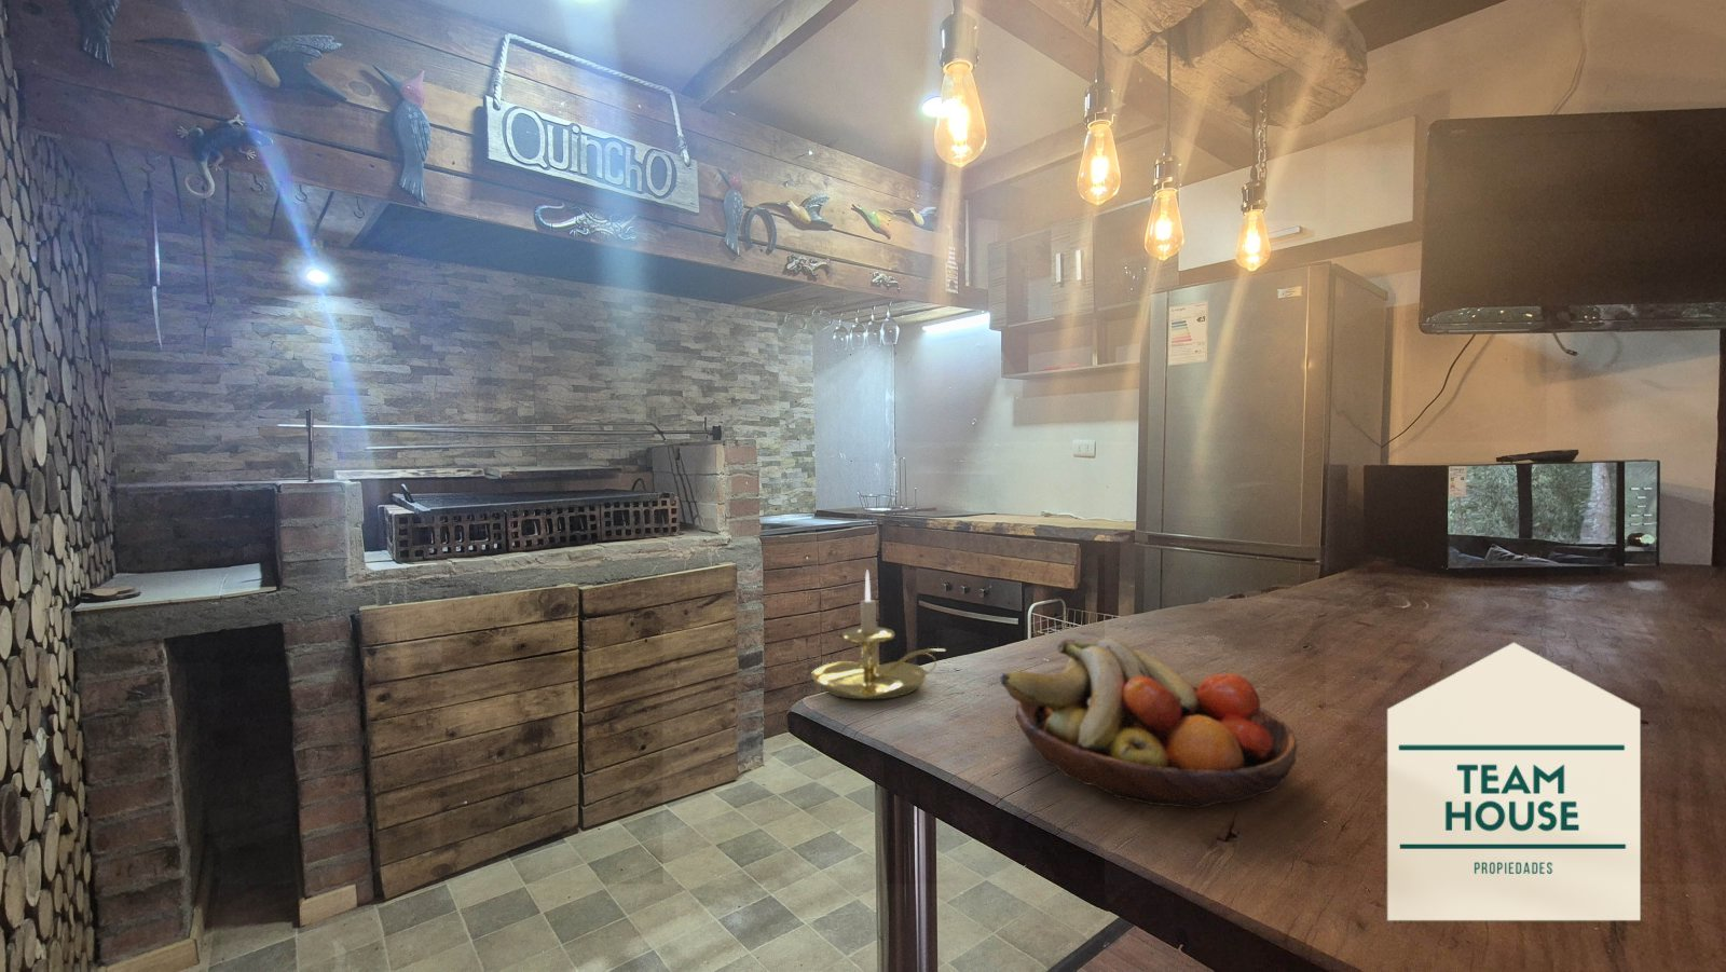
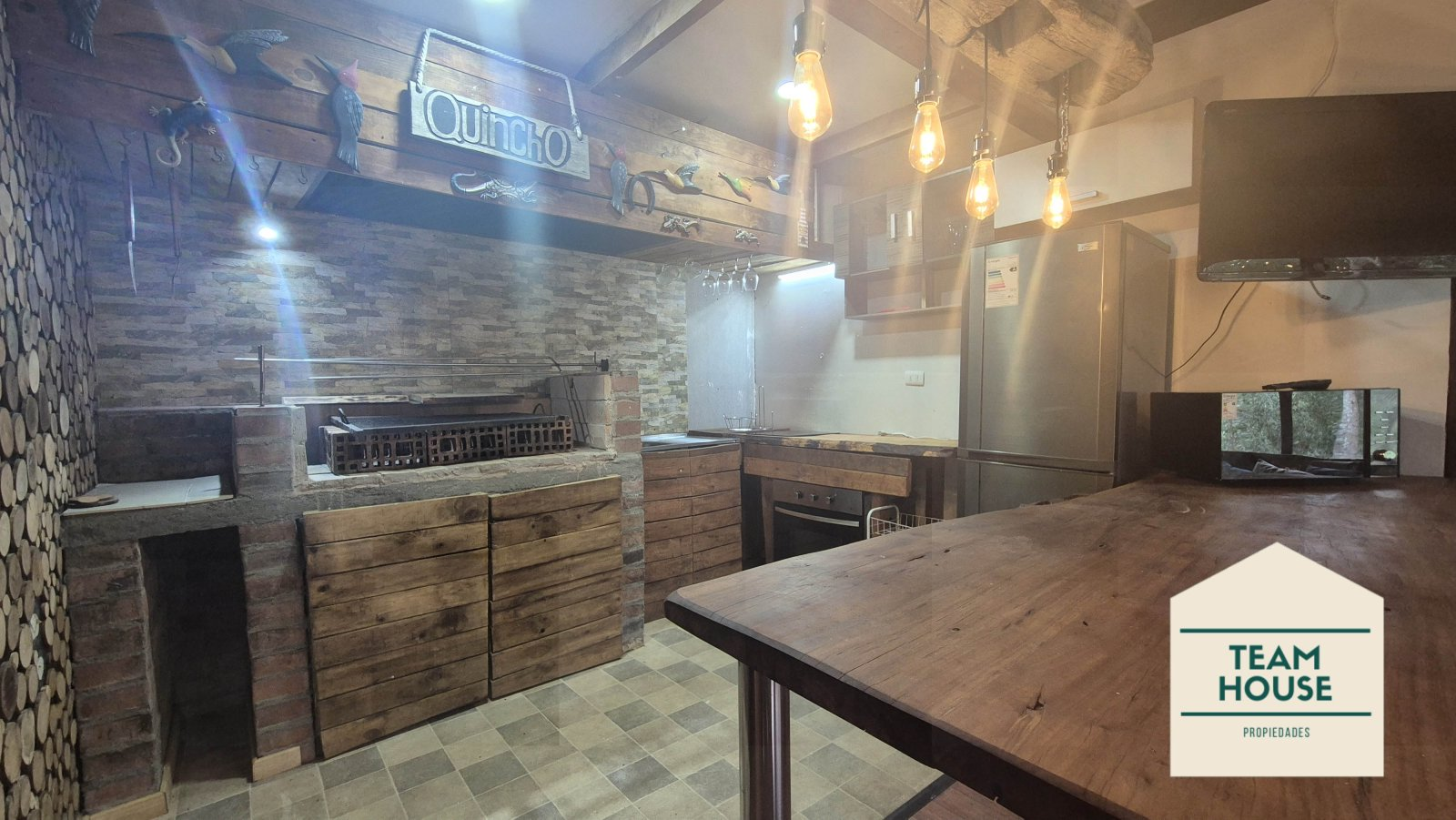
- candle holder (877, 628)
- fruit bowl (1145, 703)
